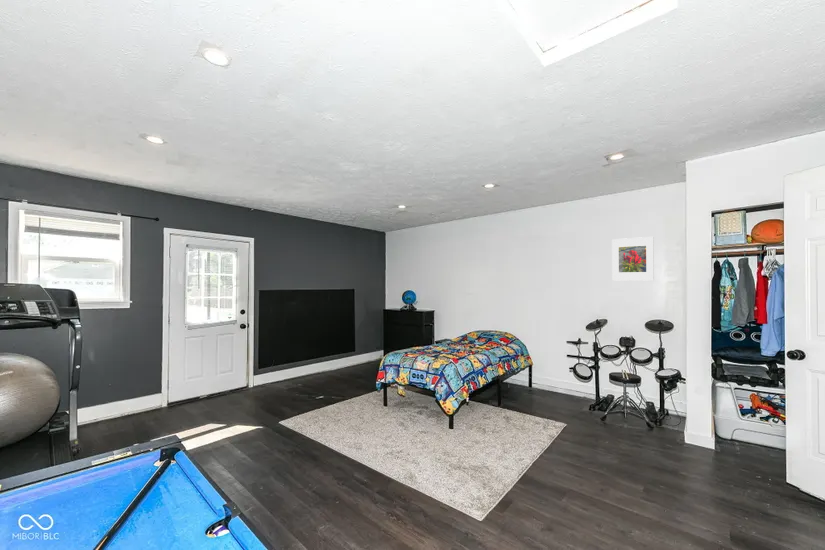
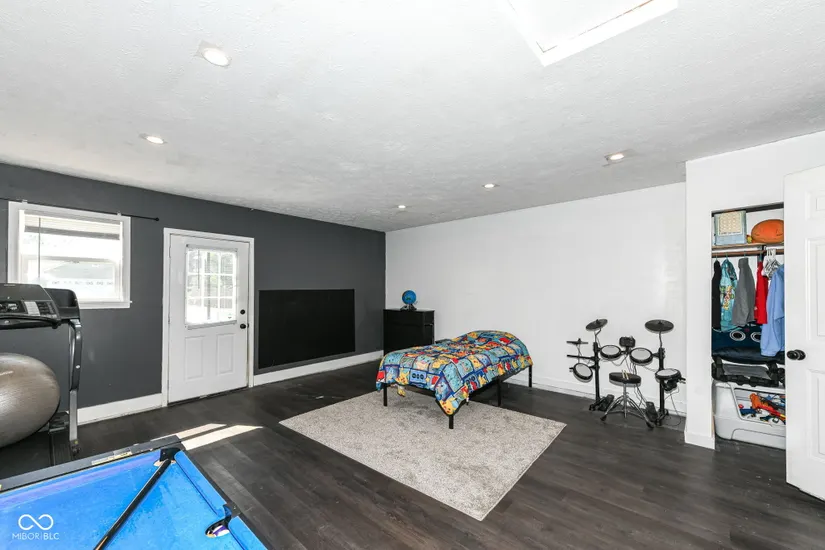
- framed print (632, 259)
